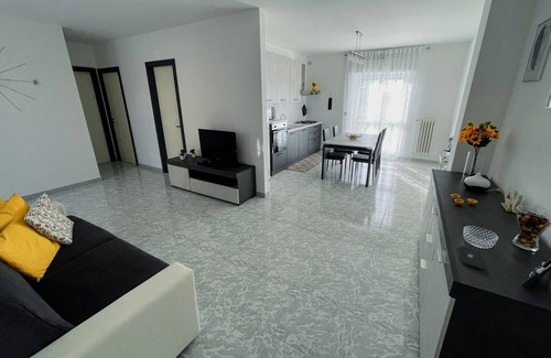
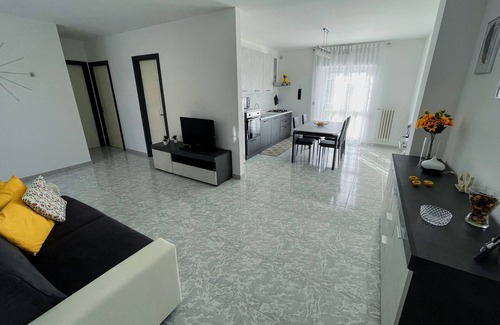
- smartphone (471, 257)
